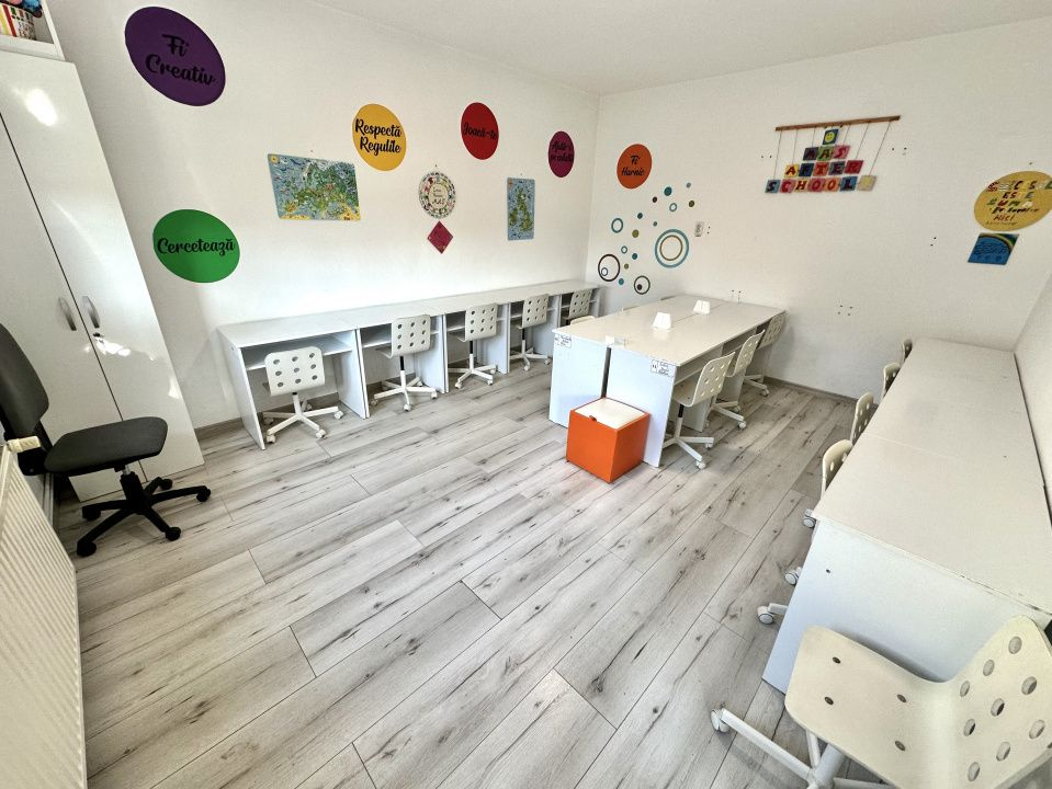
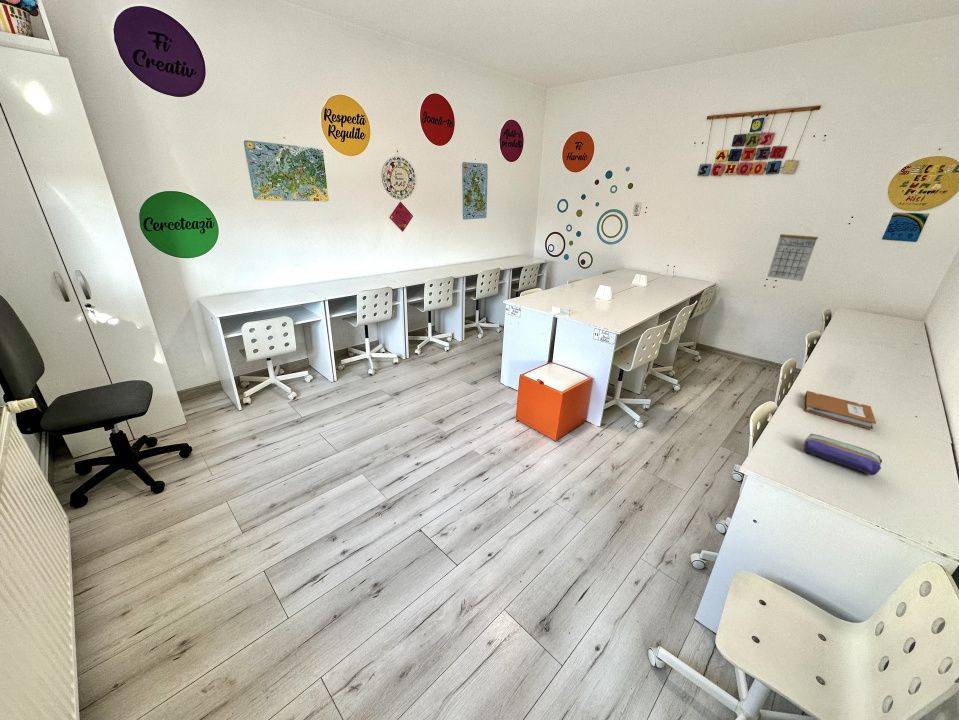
+ pencil case (841, 453)
+ calendar (793, 252)
+ notebook (839, 408)
